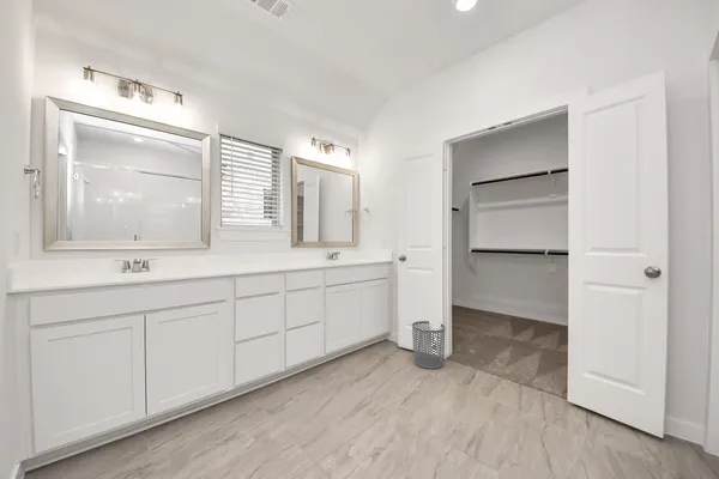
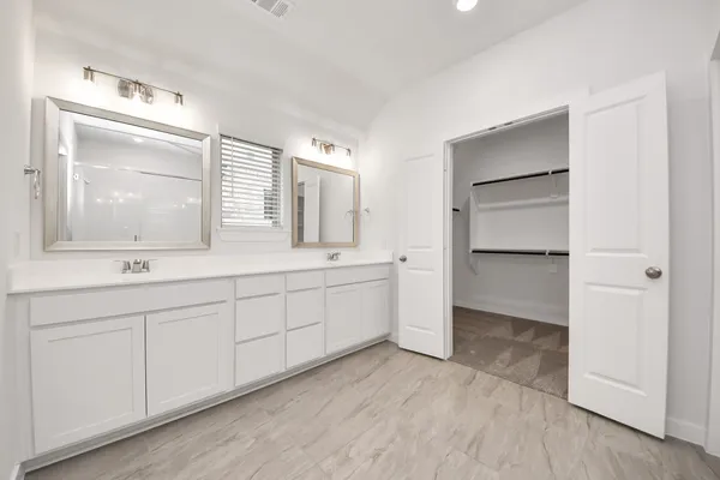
- waste bin (428, 342)
